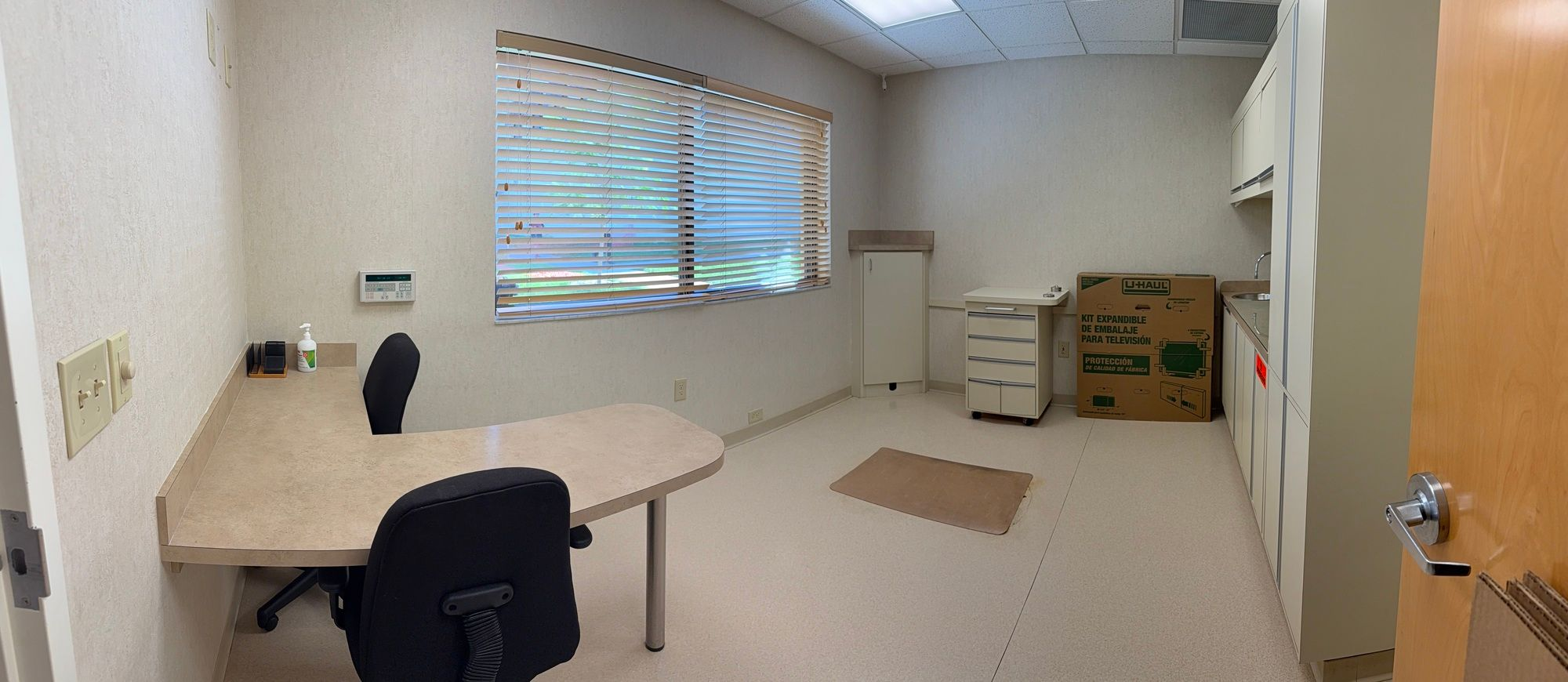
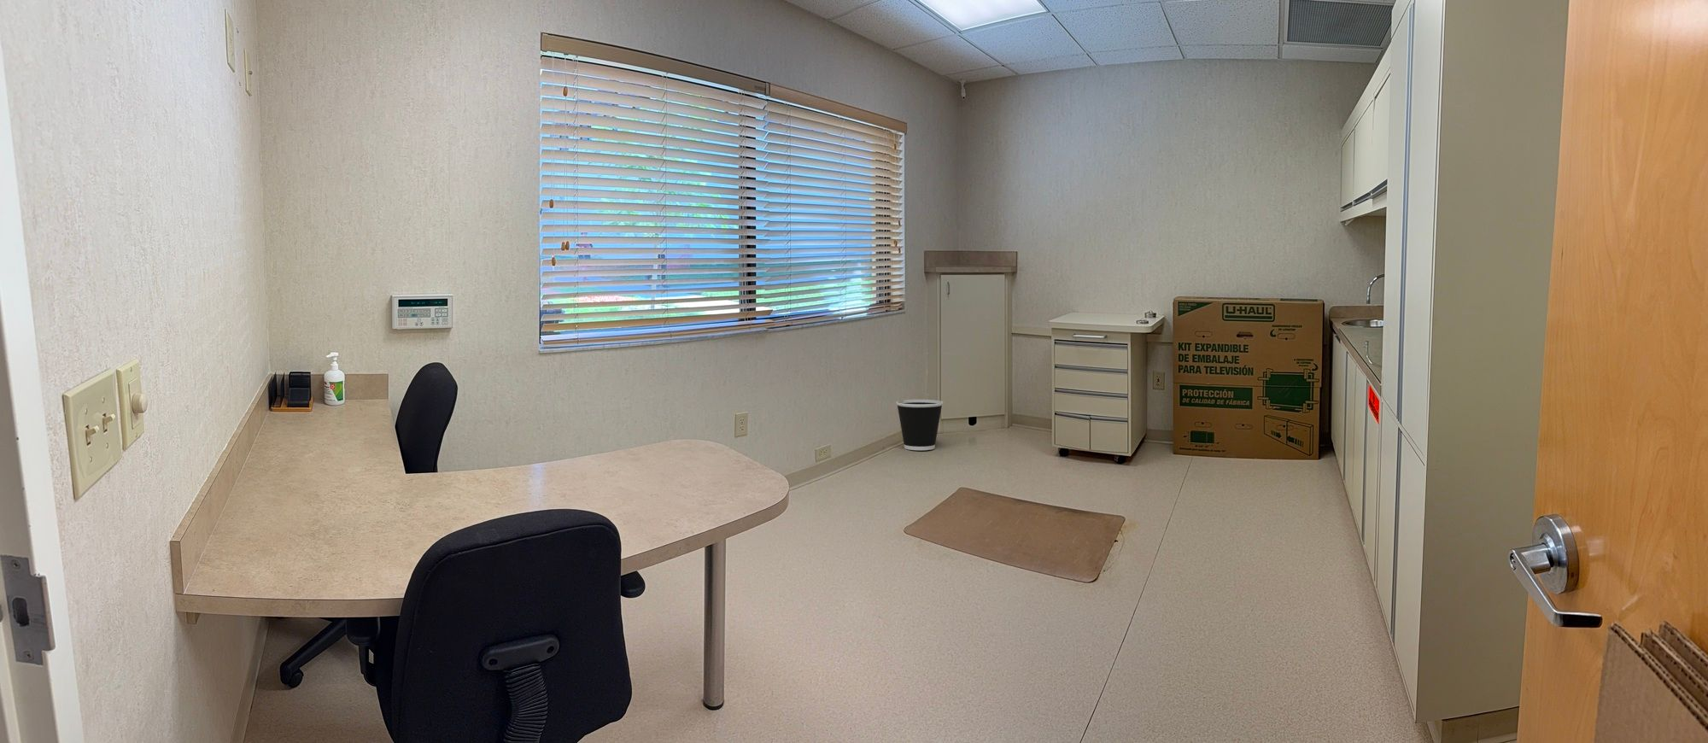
+ wastebasket (919, 425)
